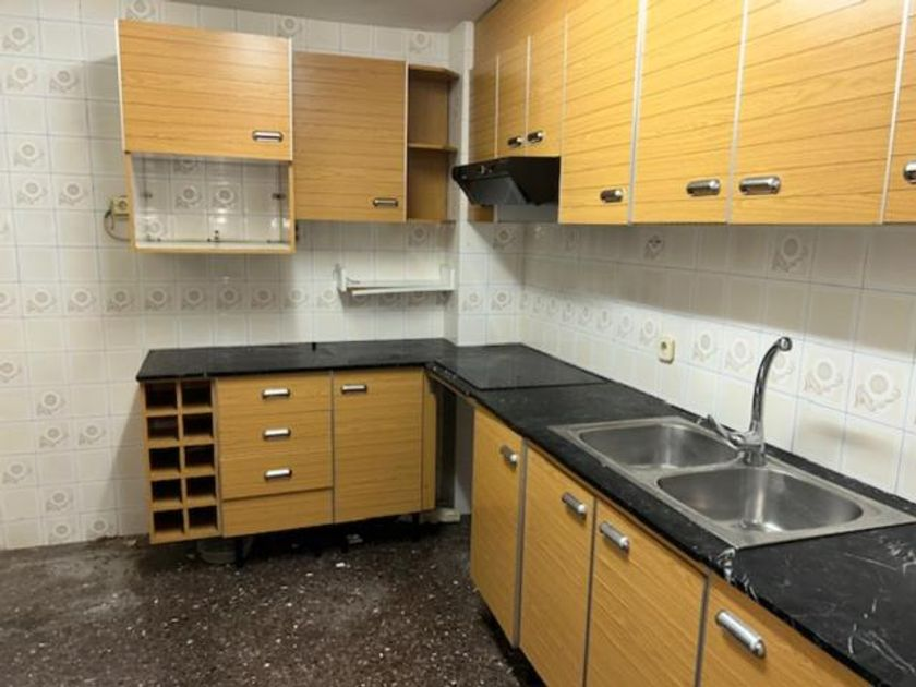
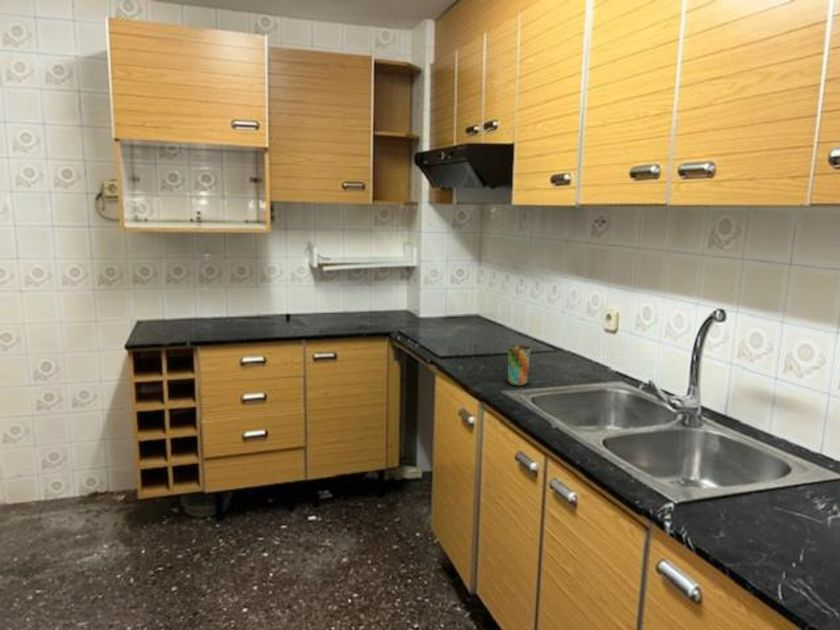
+ cup (518, 365)
